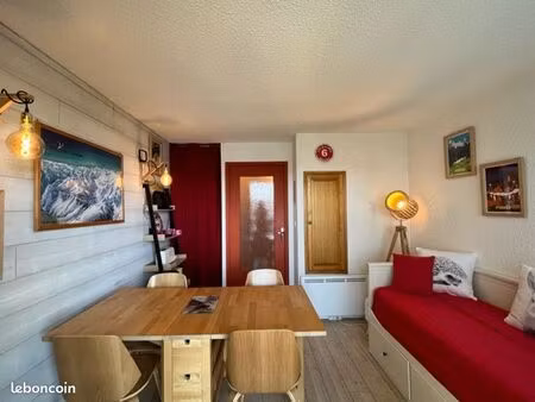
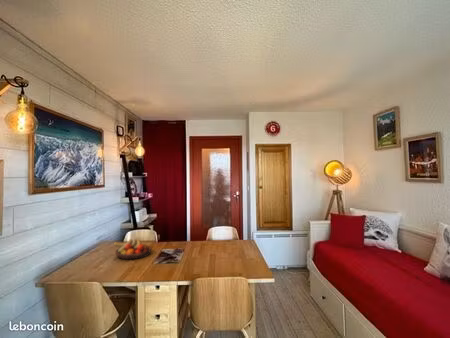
+ fruit bowl (133, 247)
